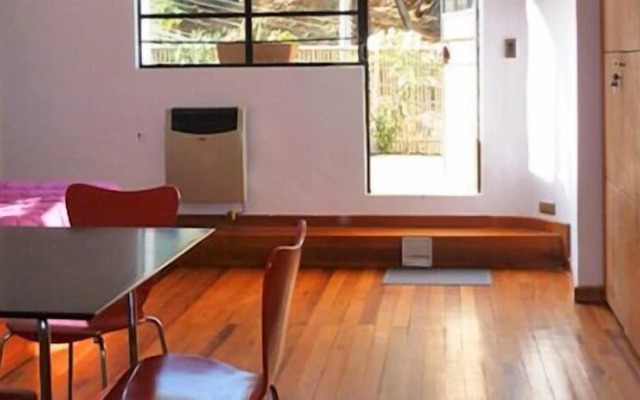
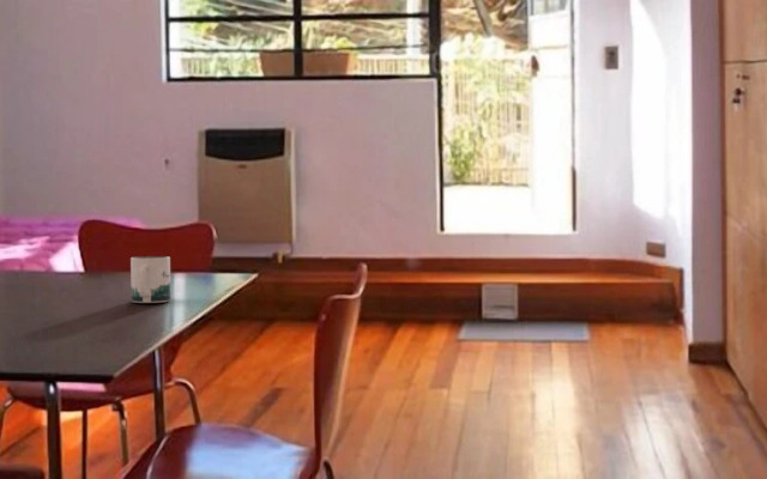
+ mug (149, 279)
